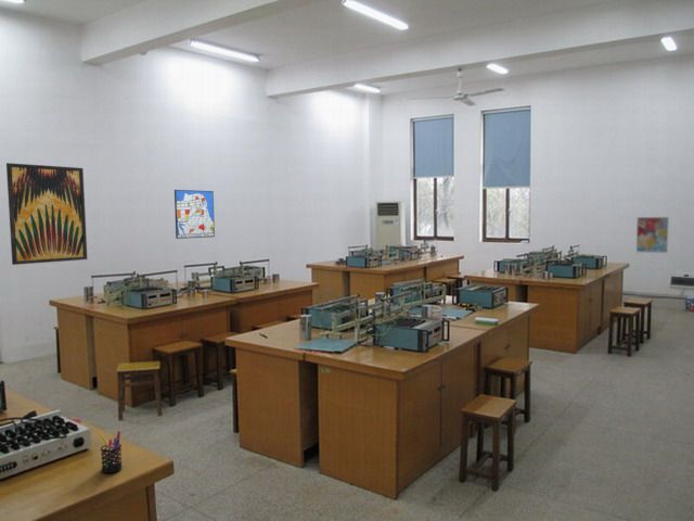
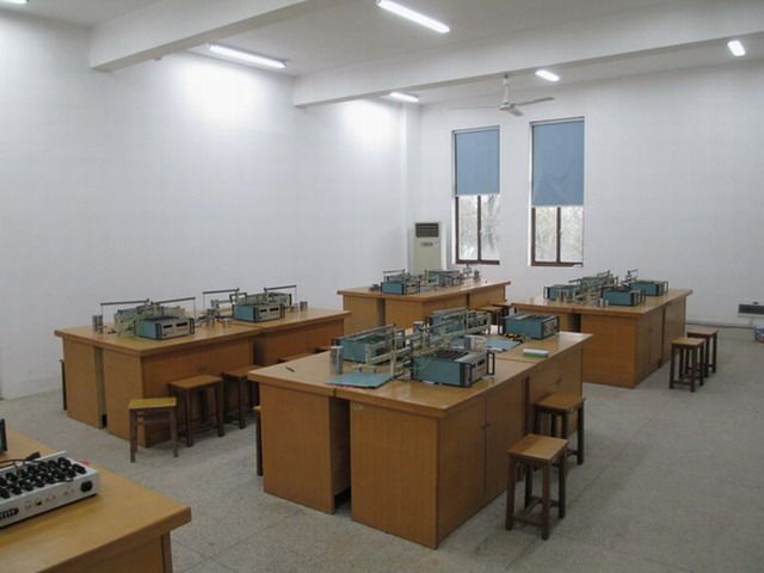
- wall art (49, 214)
- pen holder (113, 448)
- wall art (195, 214)
- wall art (652, 234)
